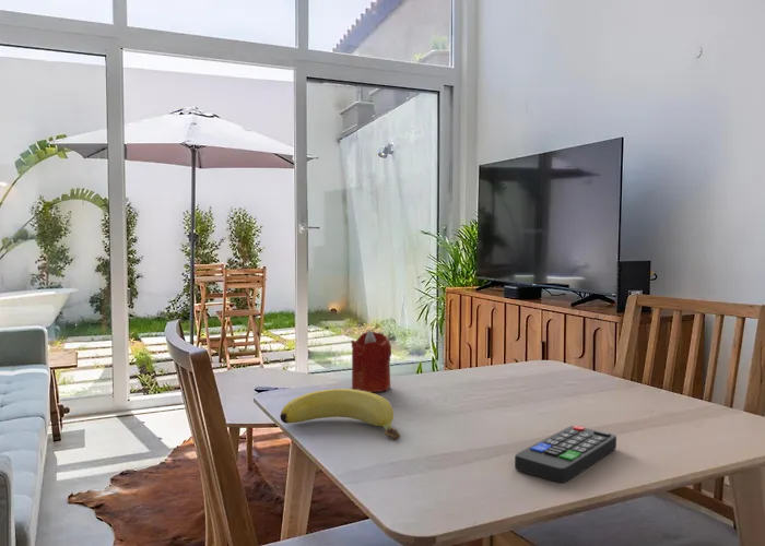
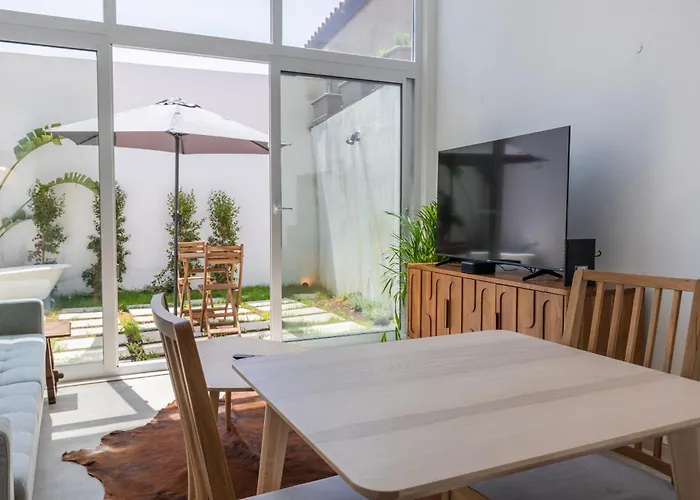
- remote control (567, 450)
- banana (338, 413)
- candle (370, 358)
